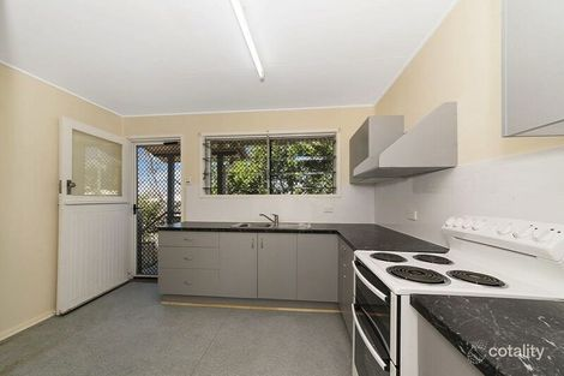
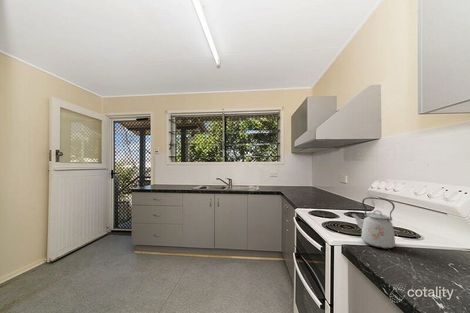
+ kettle (371, 220)
